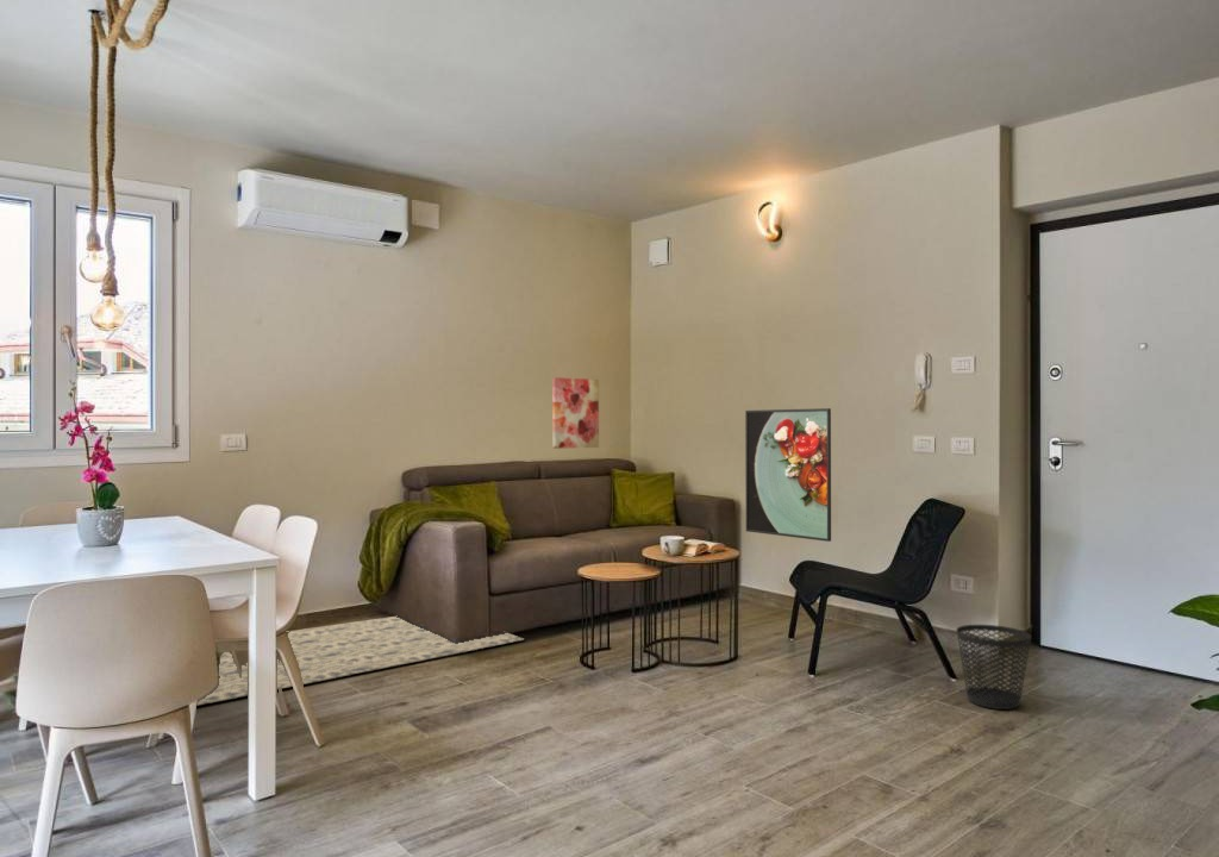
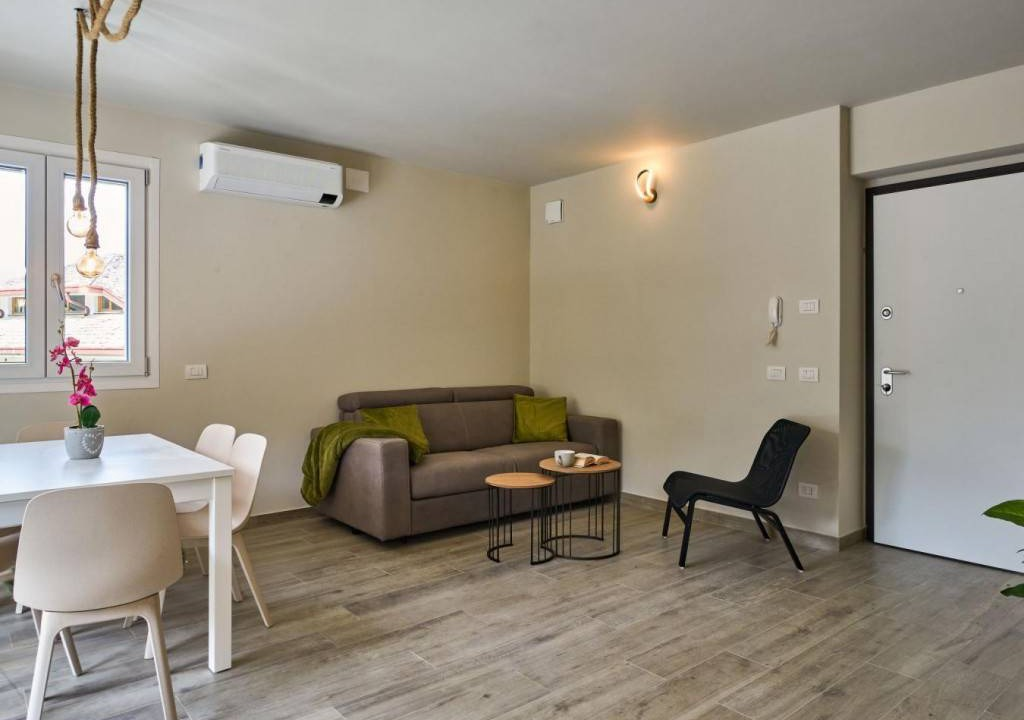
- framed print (786, 473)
- rug (338, 645)
- wall art (575, 413)
- wastebasket (993, 667)
